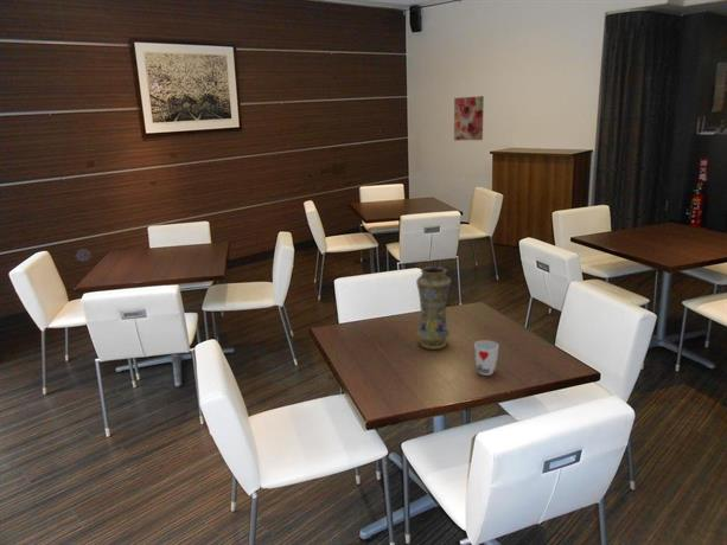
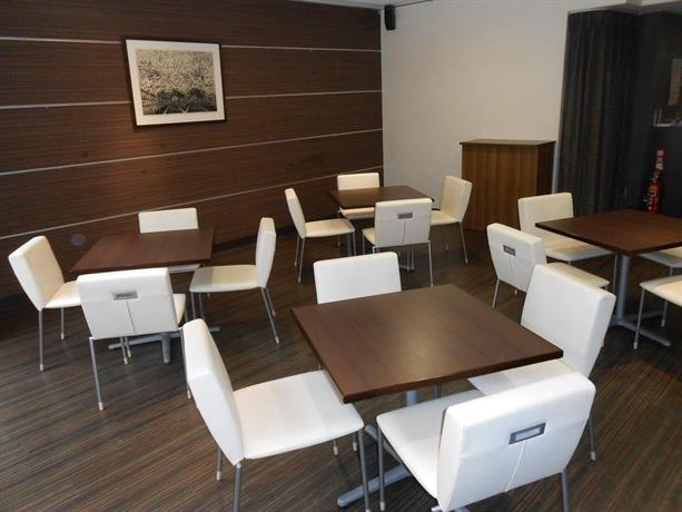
- cup (485, 358)
- wall art (467, 118)
- vase (433, 307)
